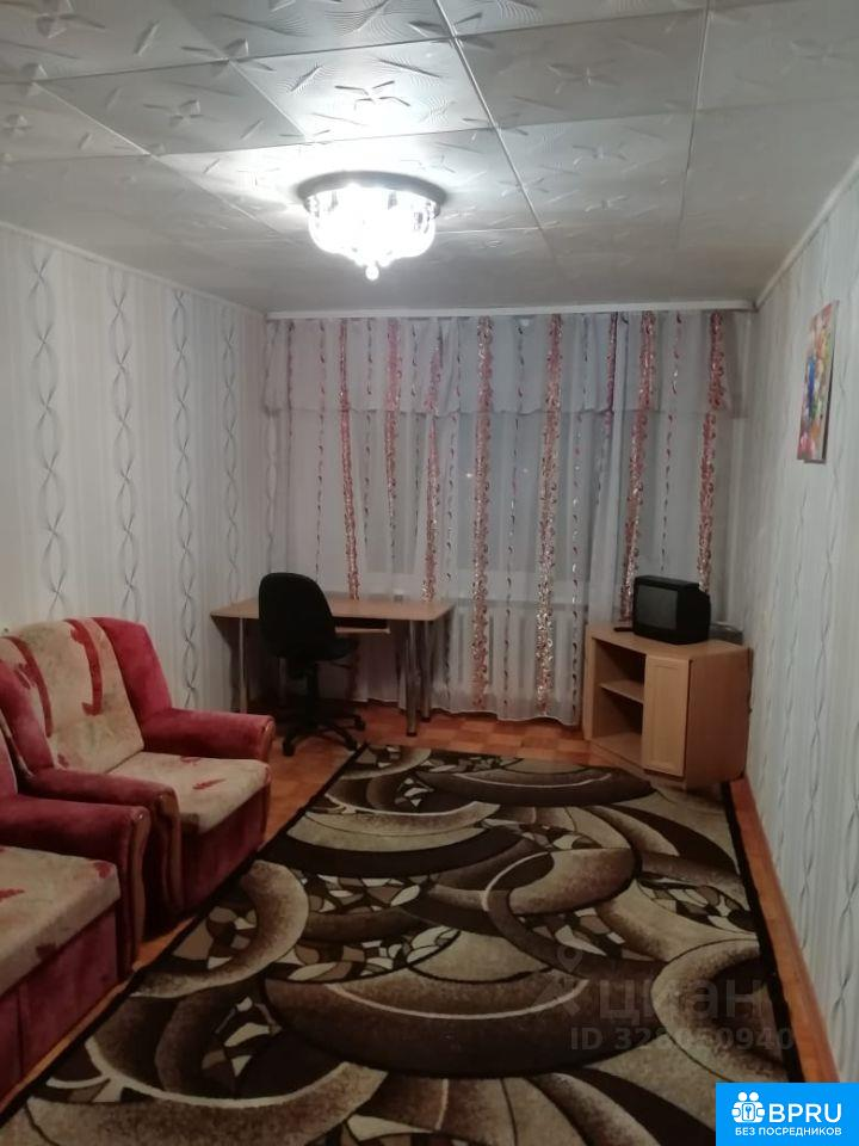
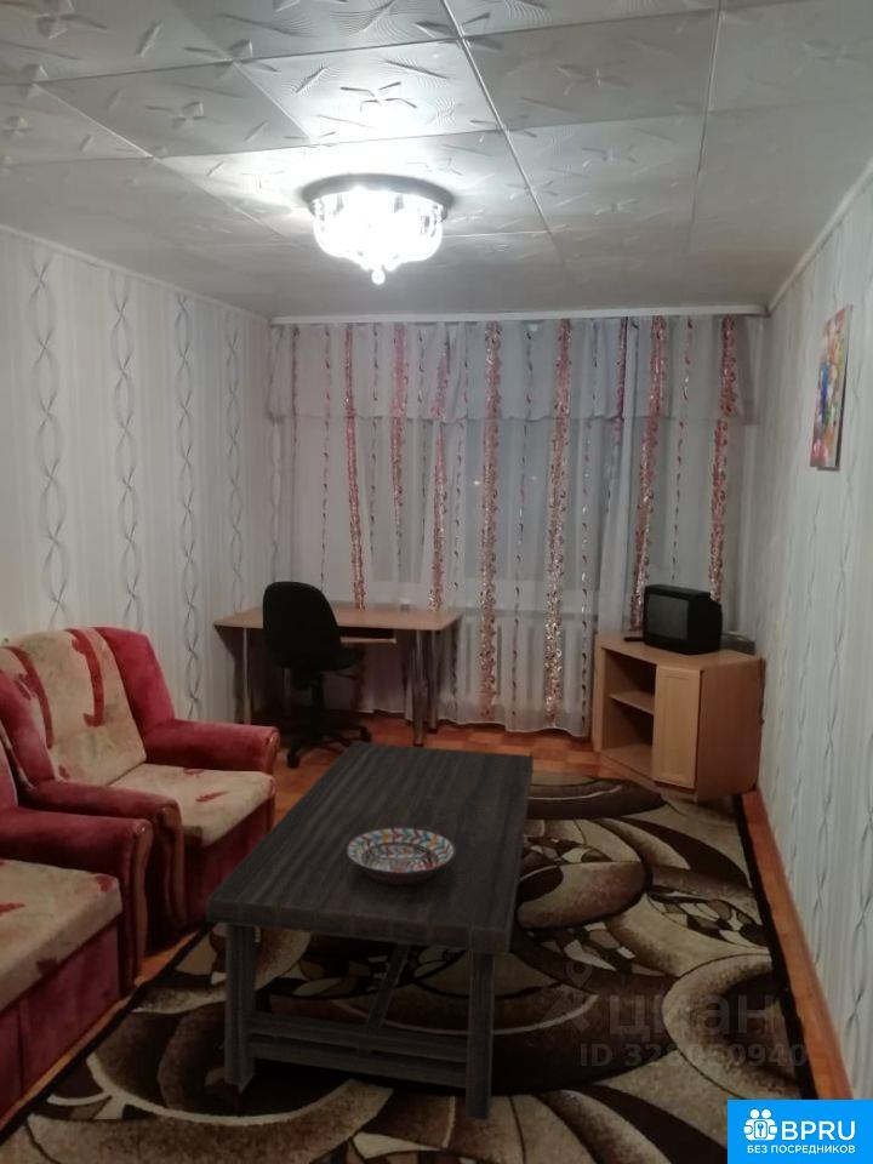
+ coffee table (406, 886)
+ decorative bowl (400, 861)
